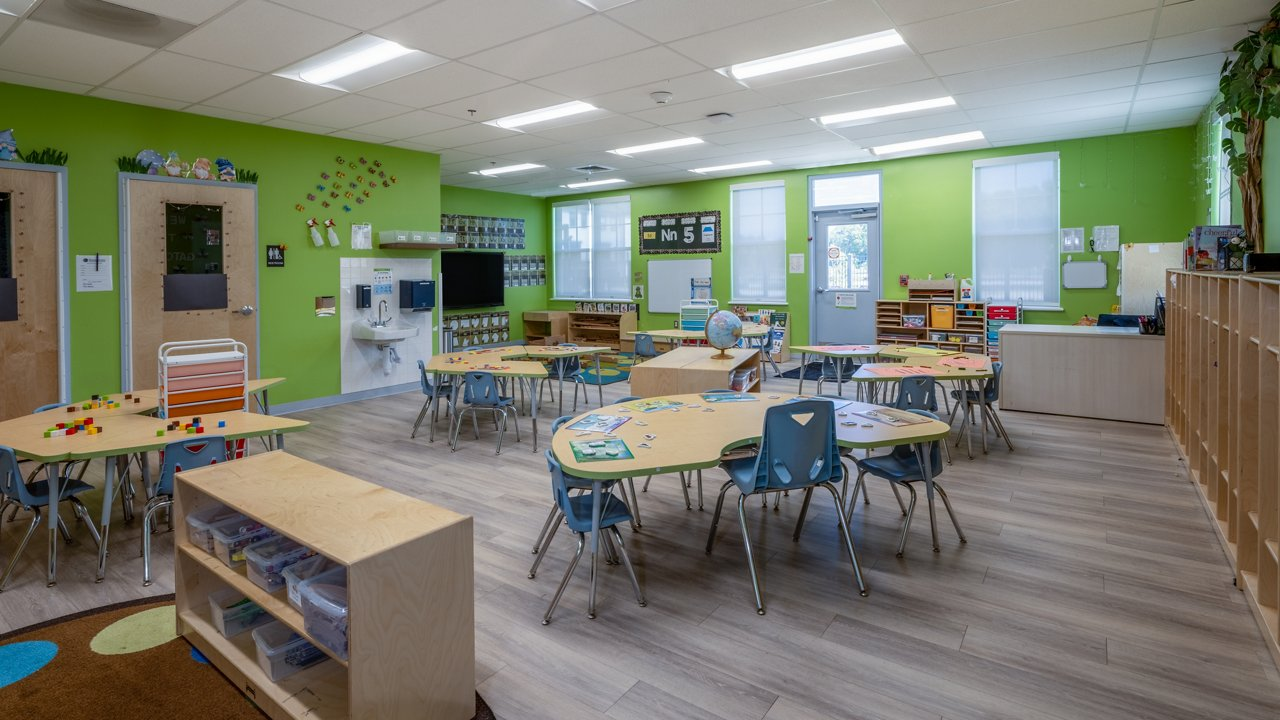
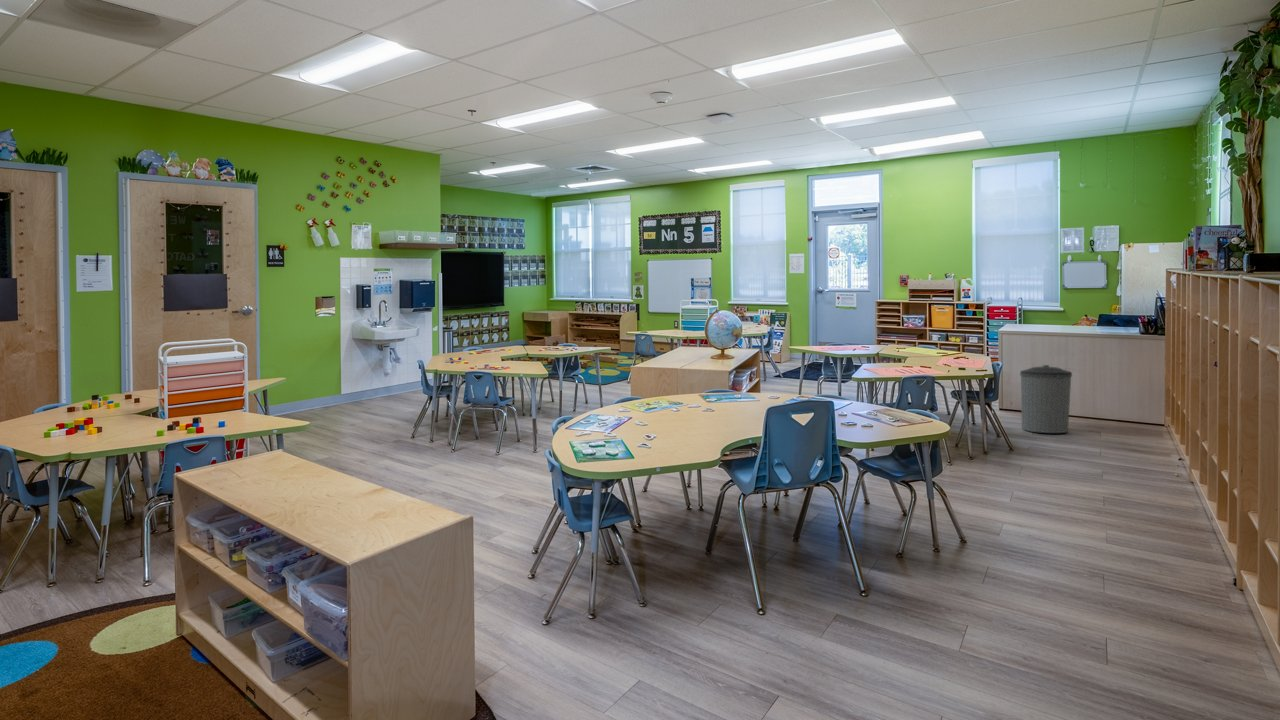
+ trash can (1045, 397)
